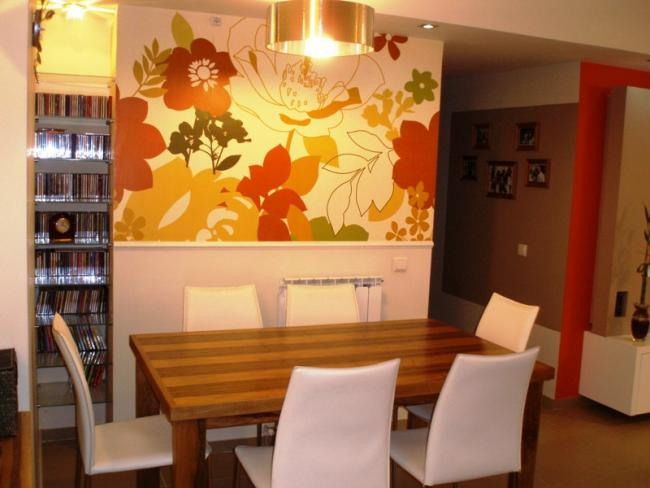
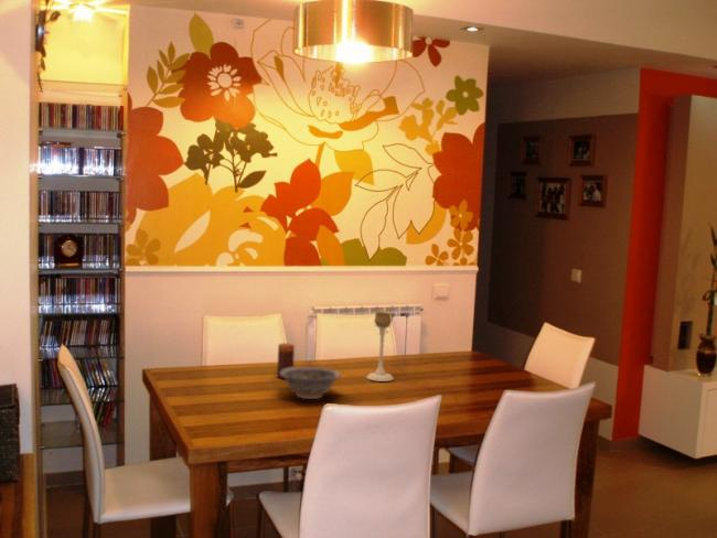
+ candle holder (382, 345)
+ decorative bowl (309, 384)
+ candle (286, 361)
